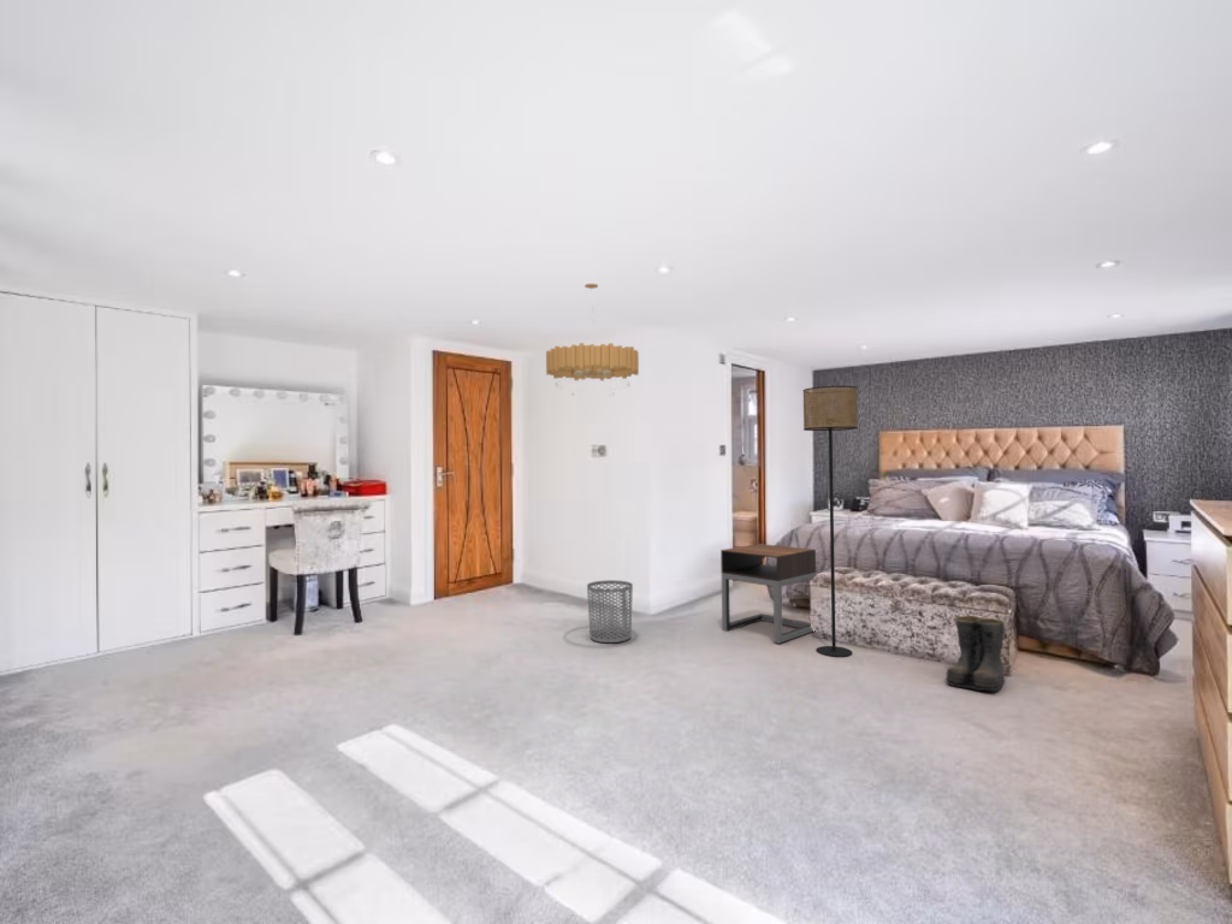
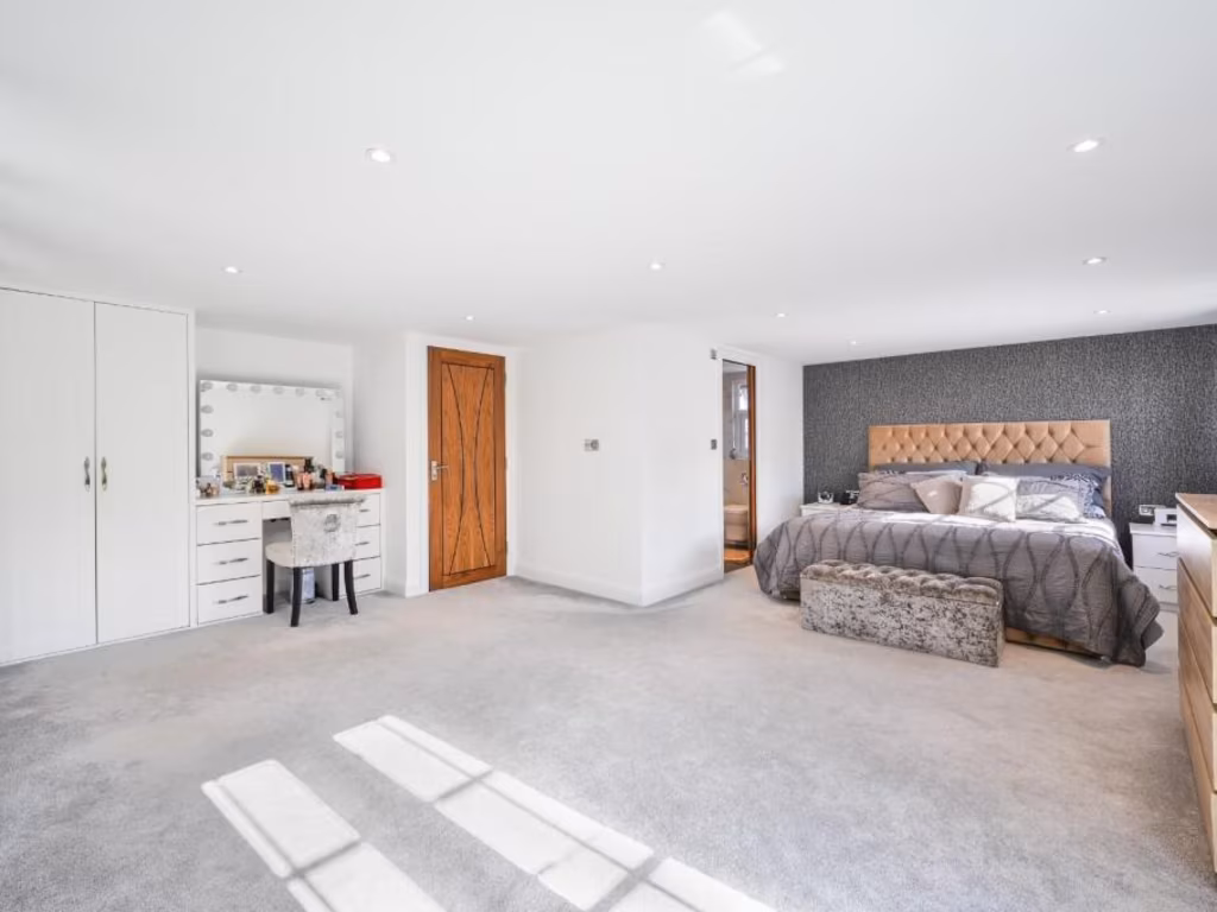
- floor lamp (831, 520)
- nightstand (768, 585)
- boots (976, 651)
- waste bin (610, 610)
- chandelier (592, 344)
